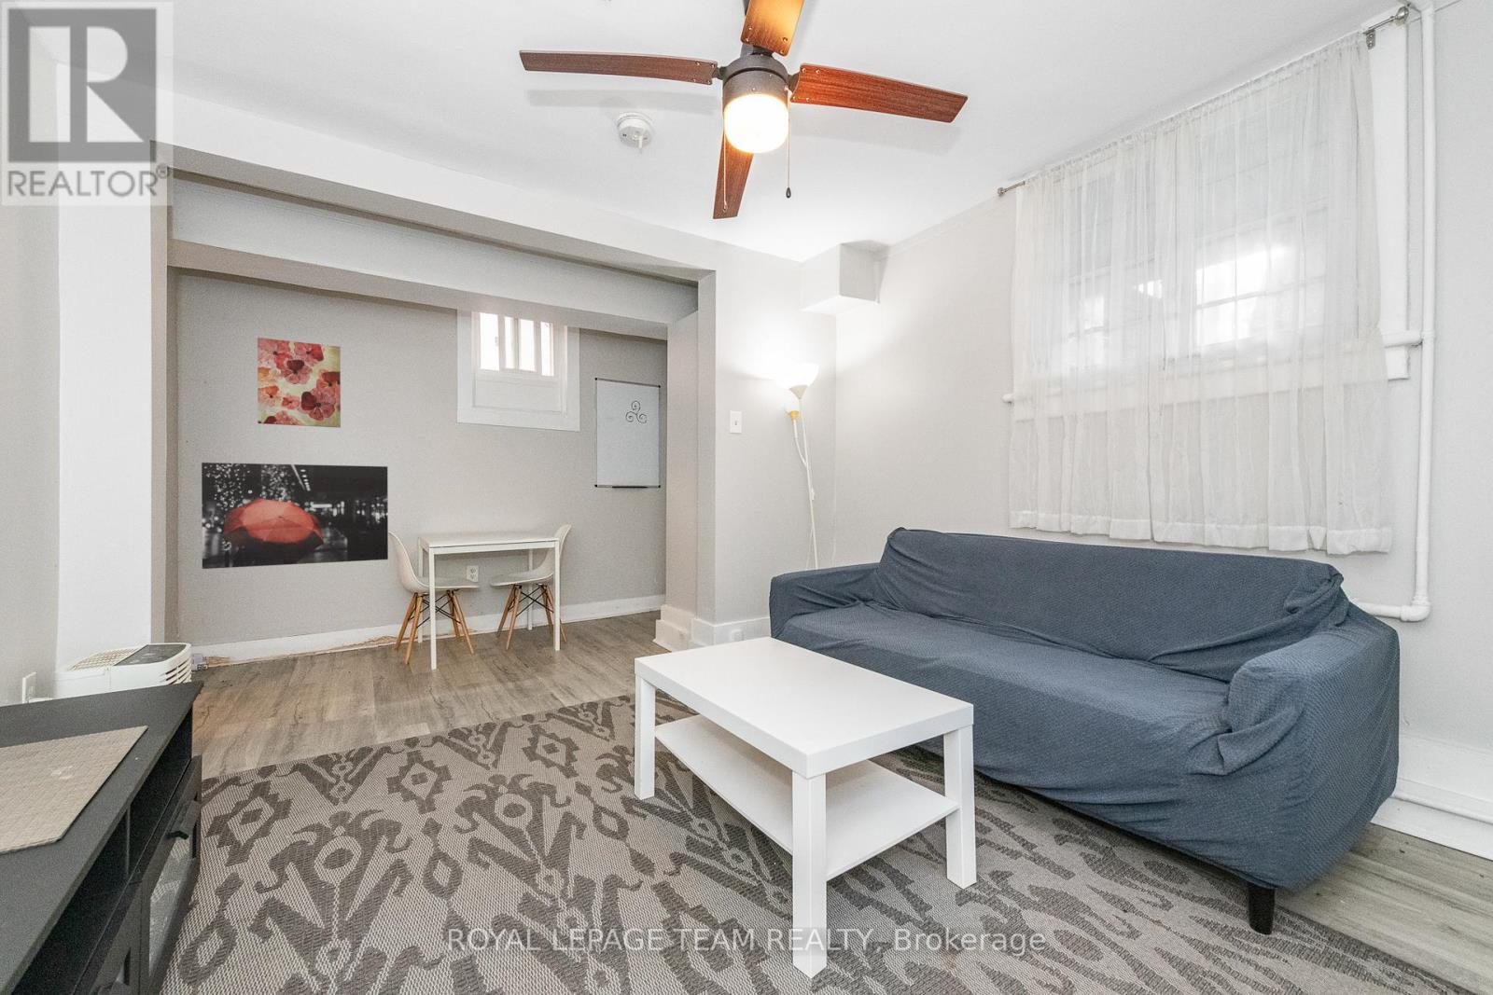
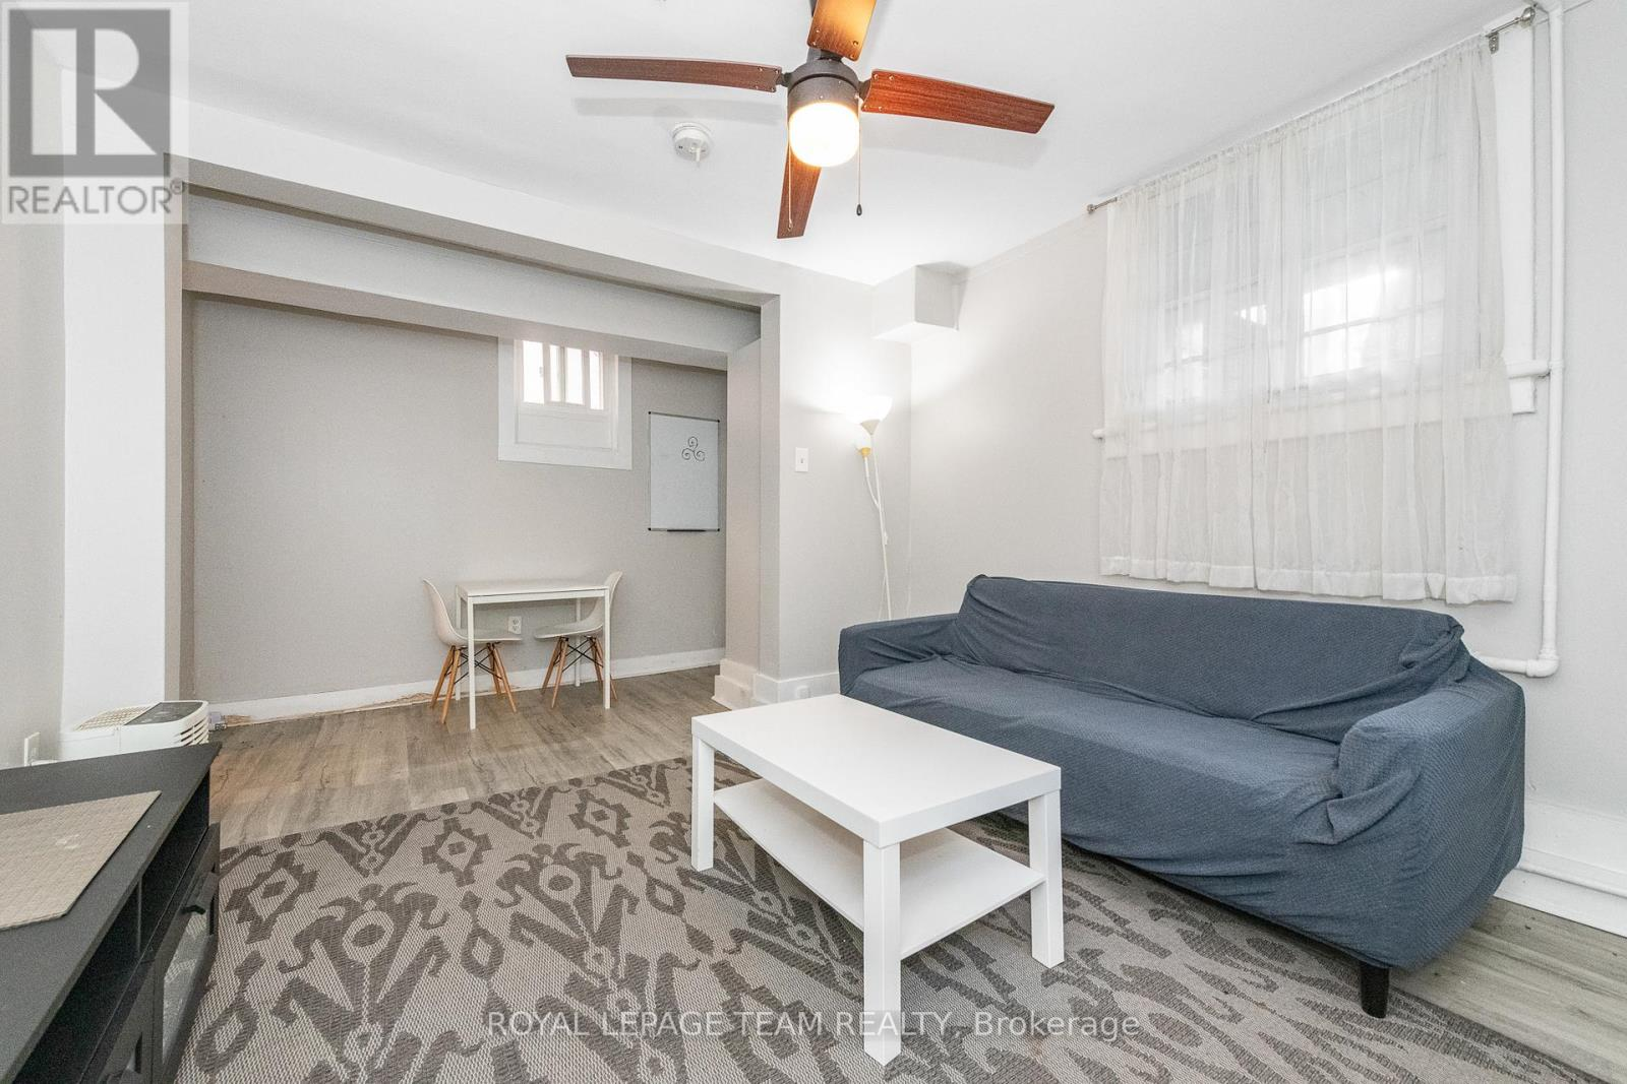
- wall art (300, 514)
- wall art (300, 383)
